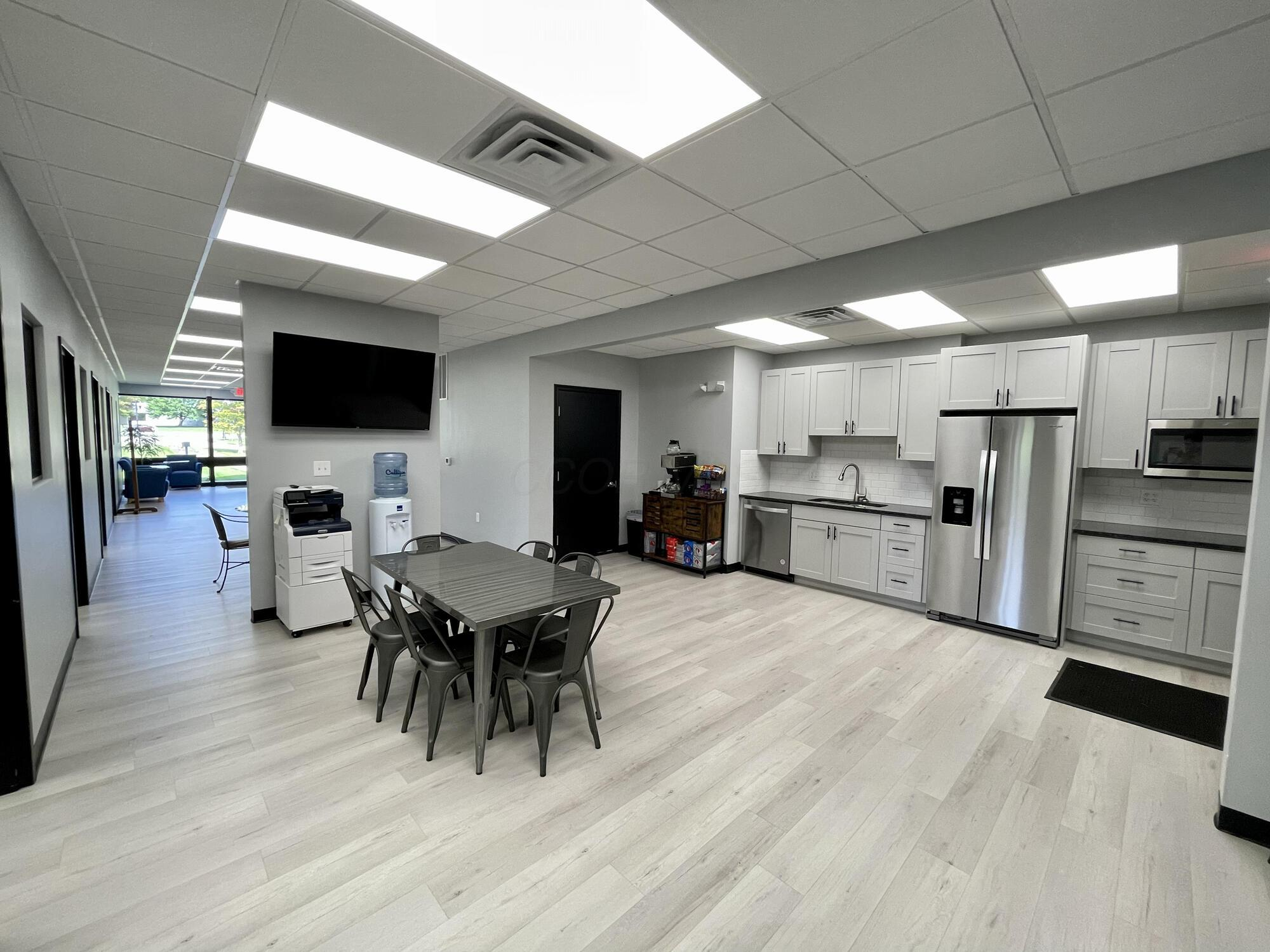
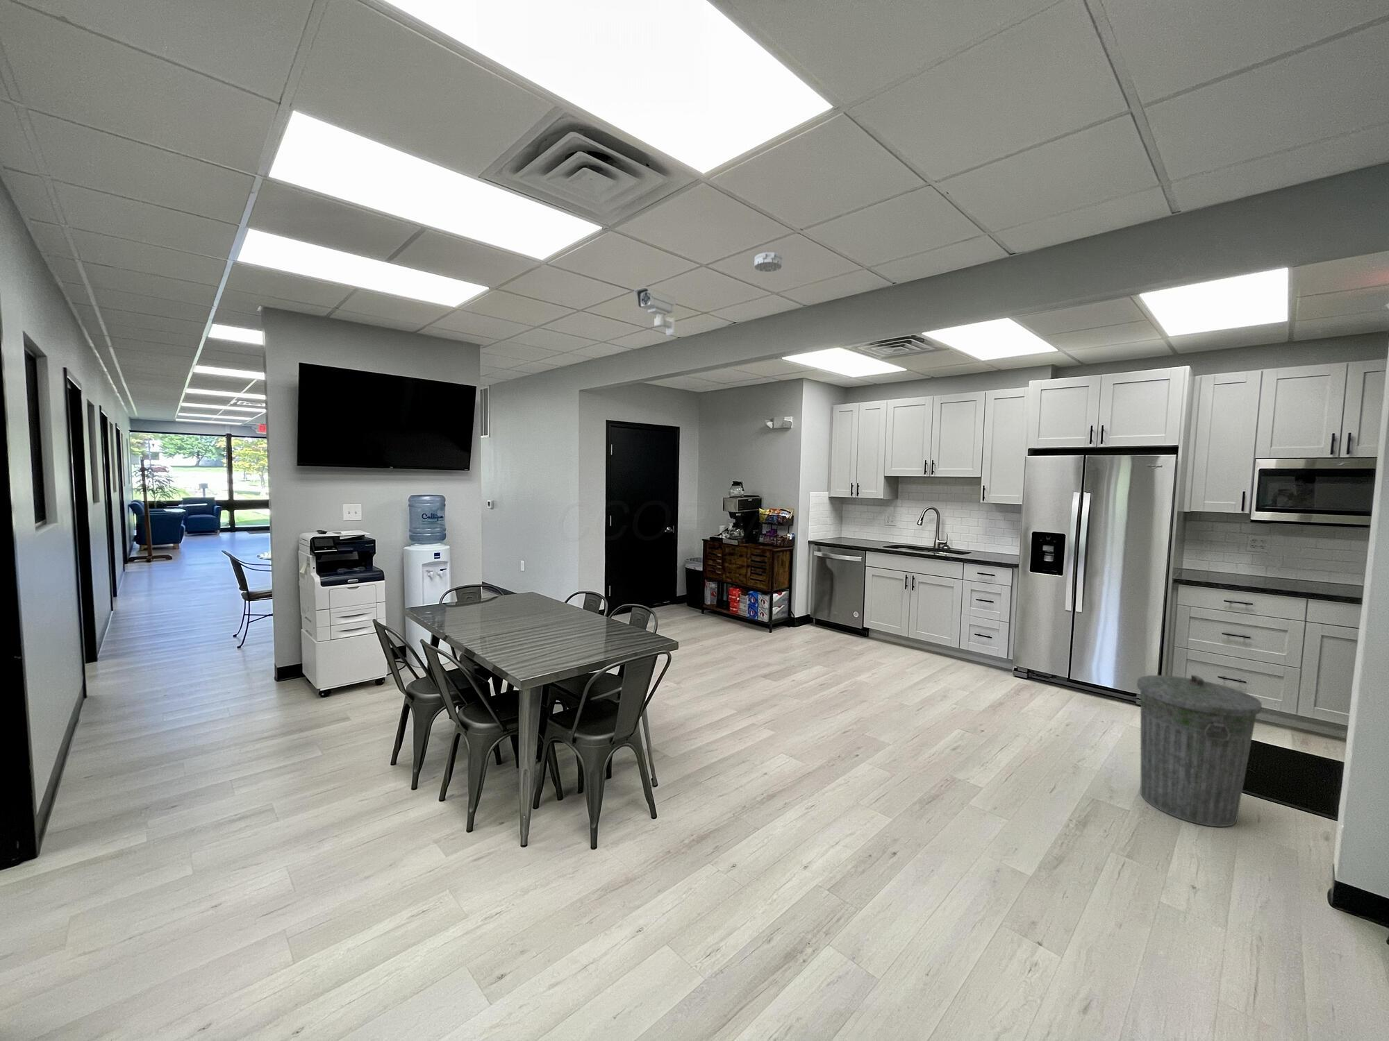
+ security camera (654, 312)
+ smoke detector (768, 261)
+ trash can (1192, 741)
